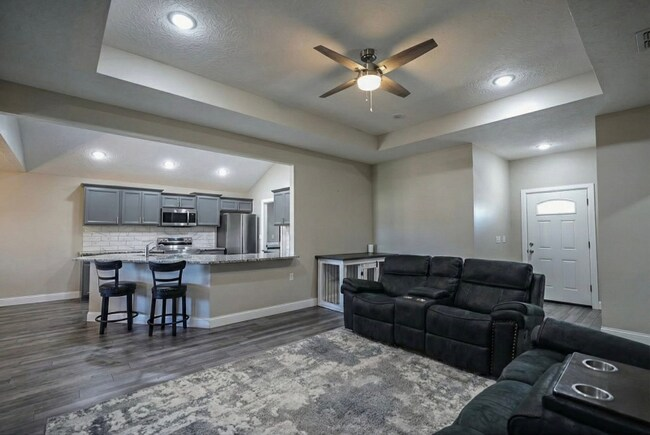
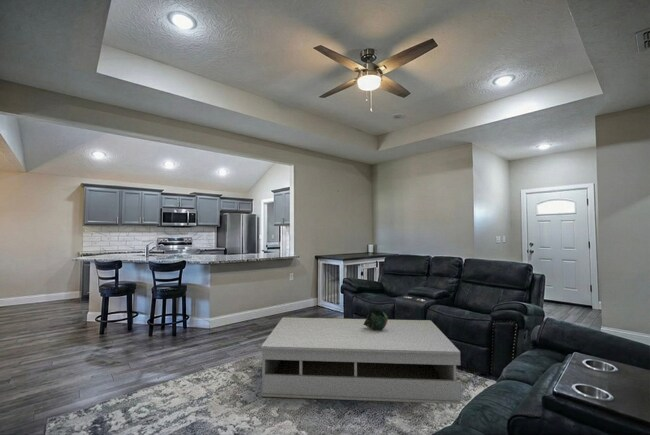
+ decorative bowl (375, 320)
+ coffee table (357, 354)
